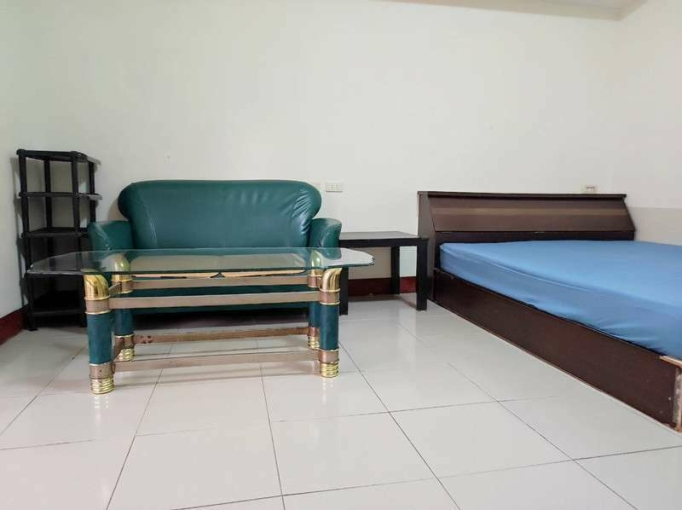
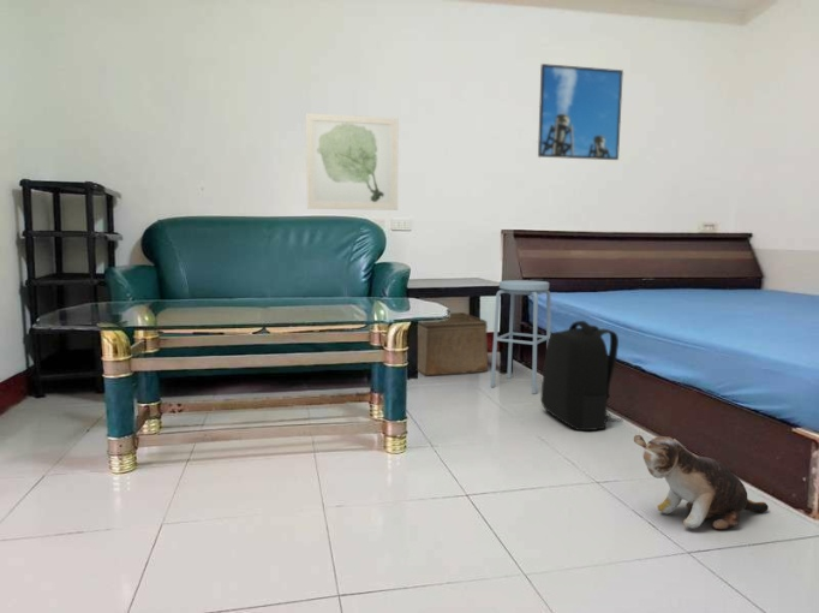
+ wall art (352, 162)
+ plush toy (707, 476)
+ stool (522, 334)
+ backpack (585, 370)
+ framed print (580, 113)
+ storage bin (446, 341)
